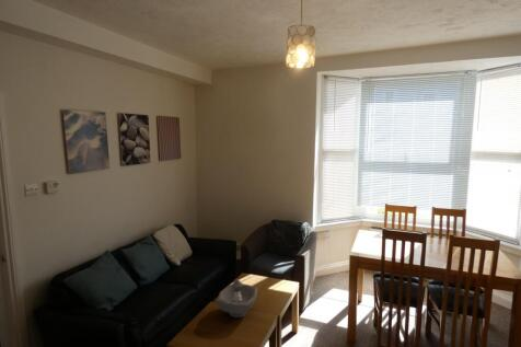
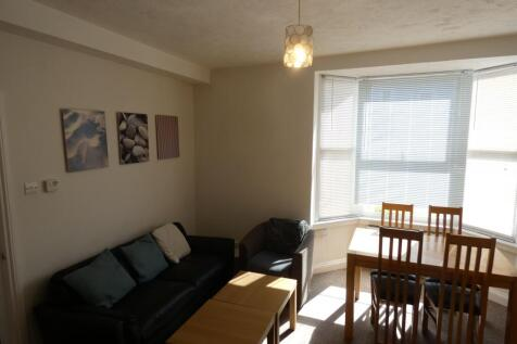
- decorative bowl (238, 296)
